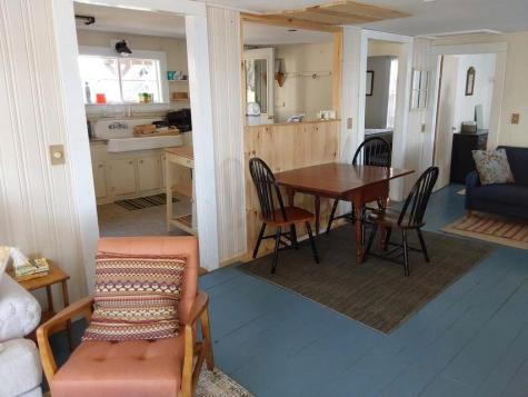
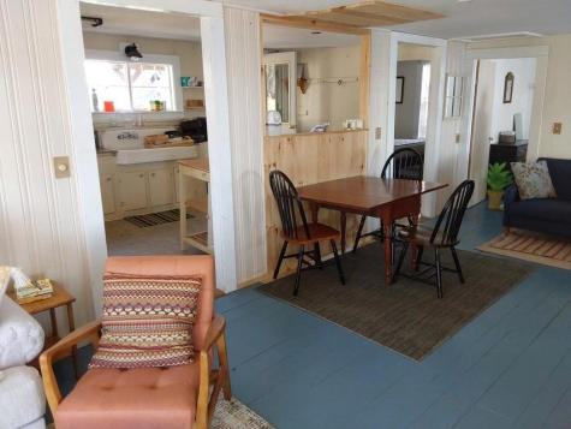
+ potted plant (495, 185)
